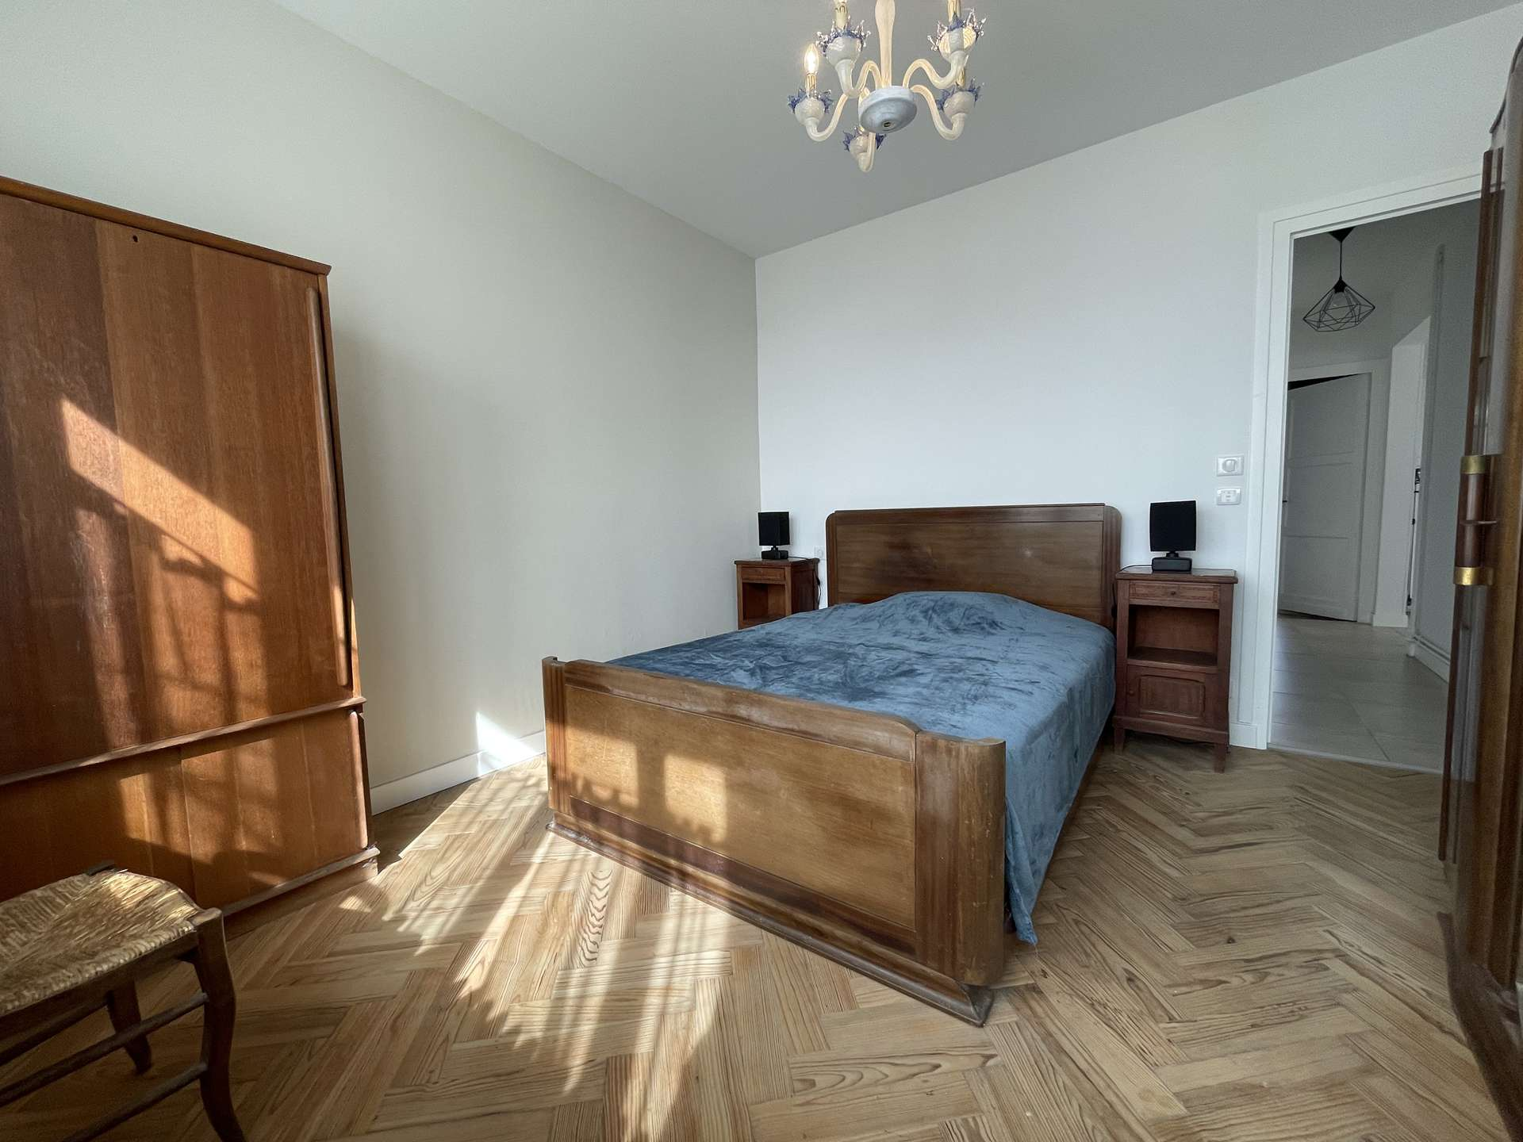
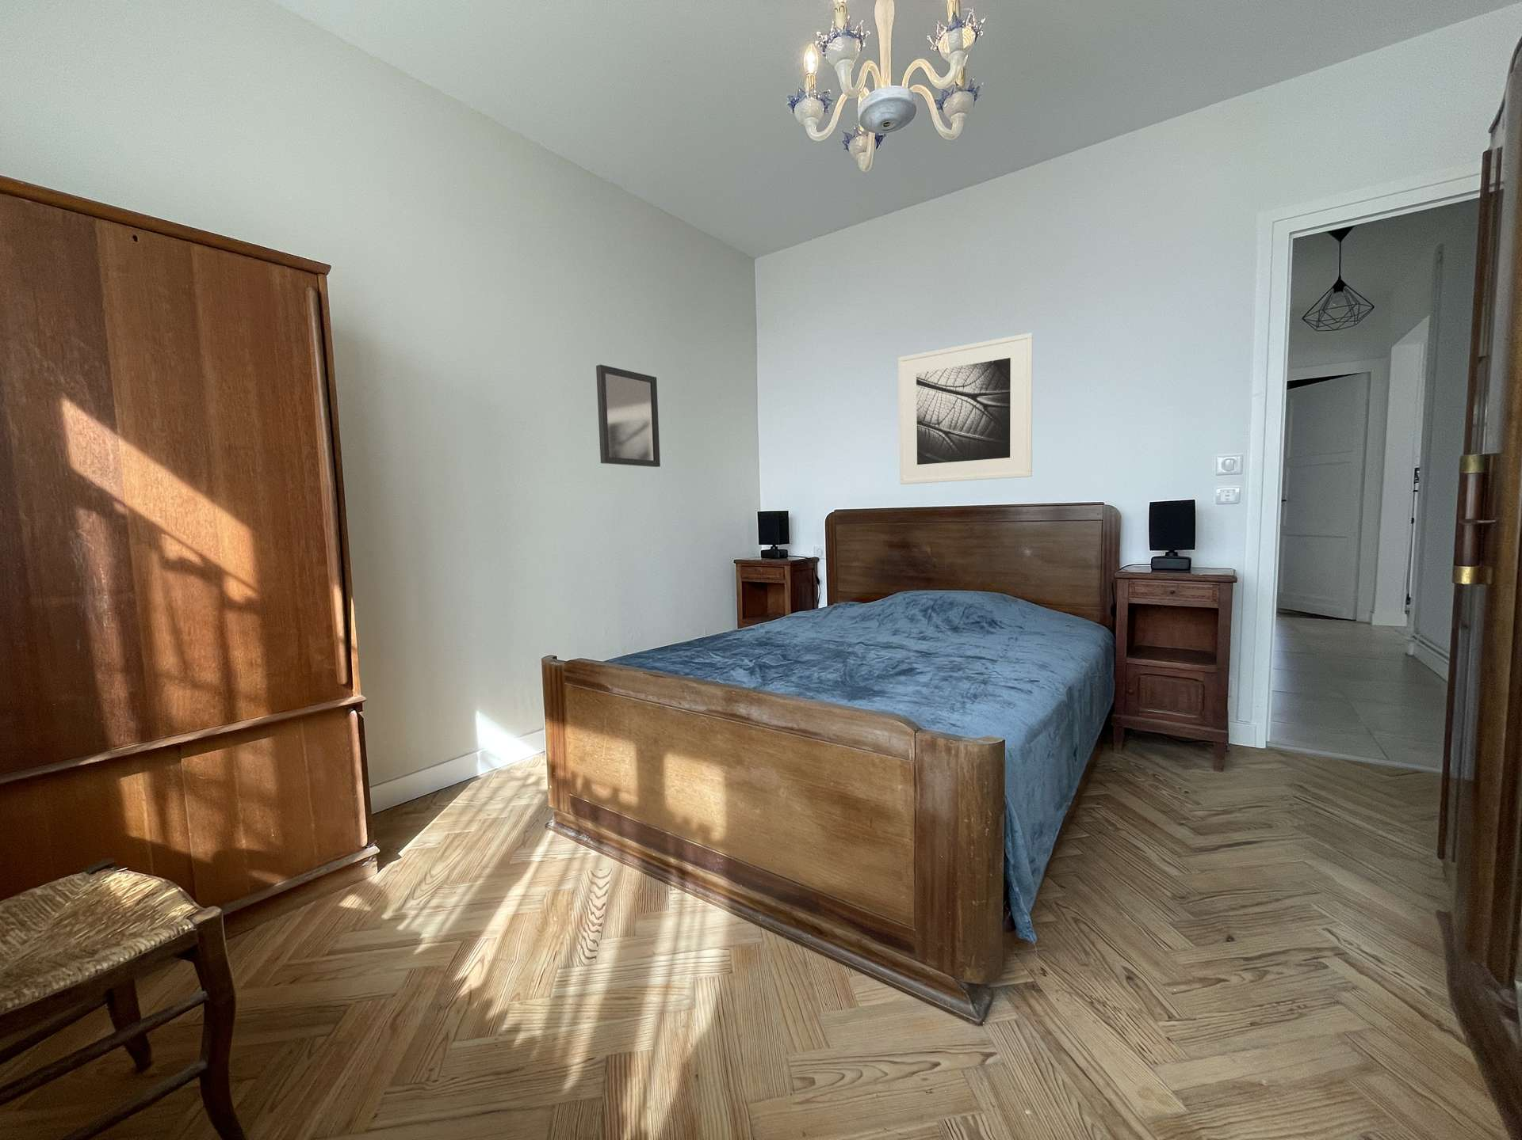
+ home mirror (629, 418)
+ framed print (961, 413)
